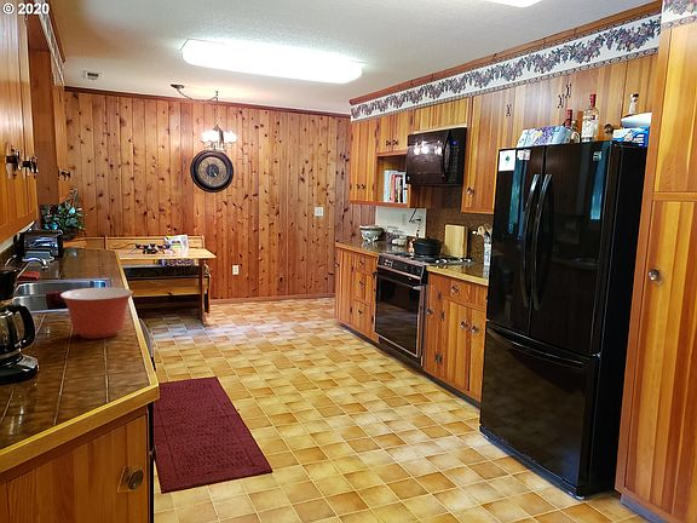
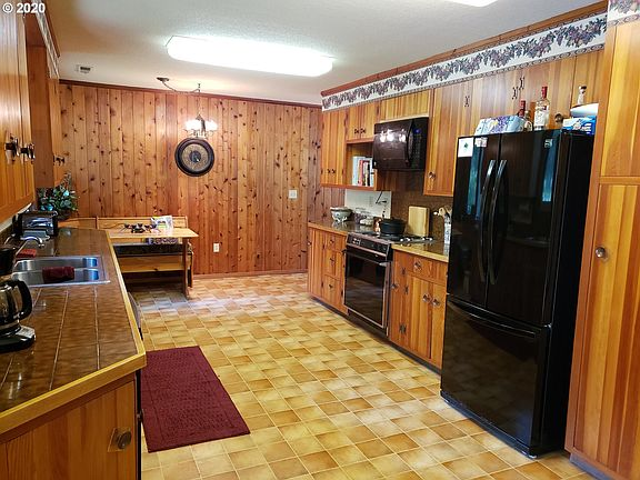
- mixing bowl (98, 314)
